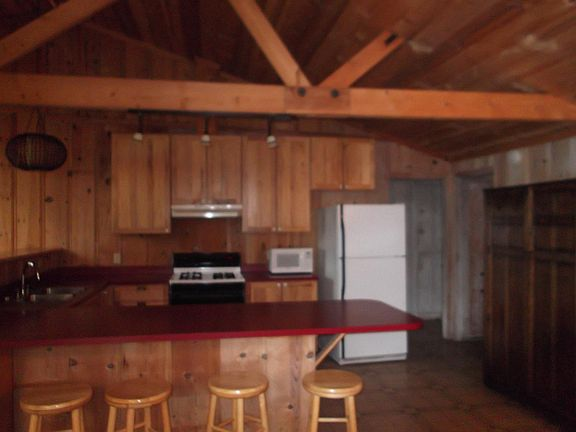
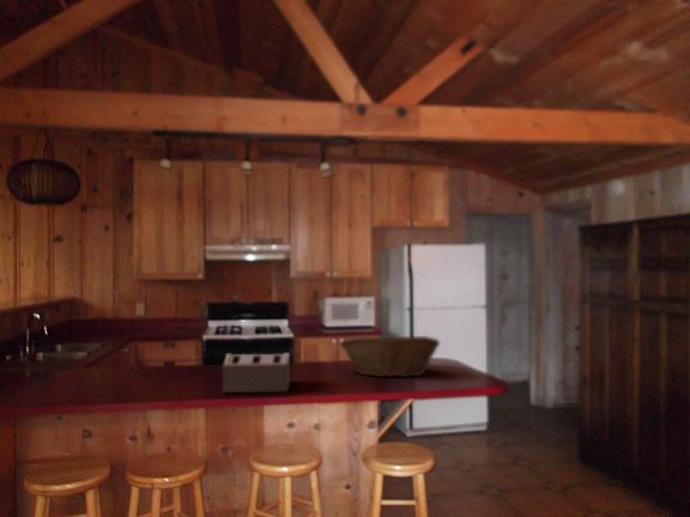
+ toaster (258, 370)
+ fruit basket (389, 351)
